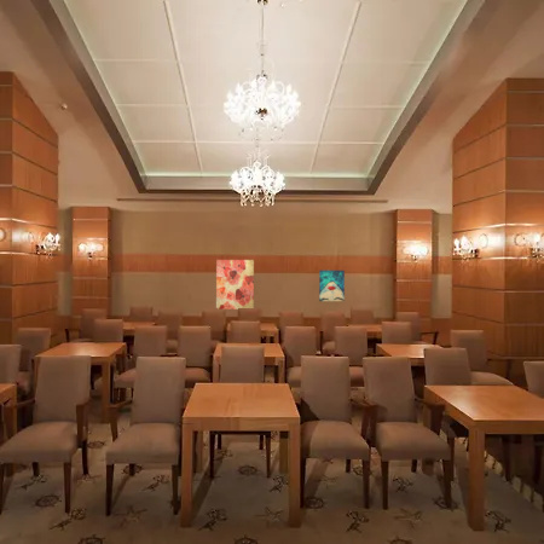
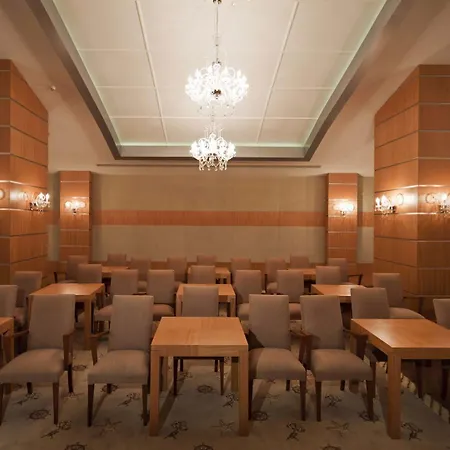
- wall art (235, 284)
- wall art (331, 285)
